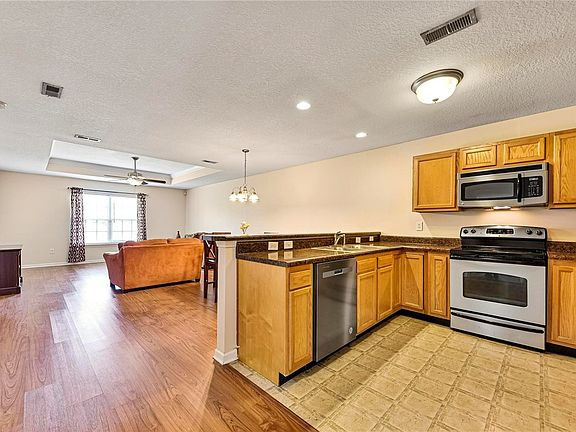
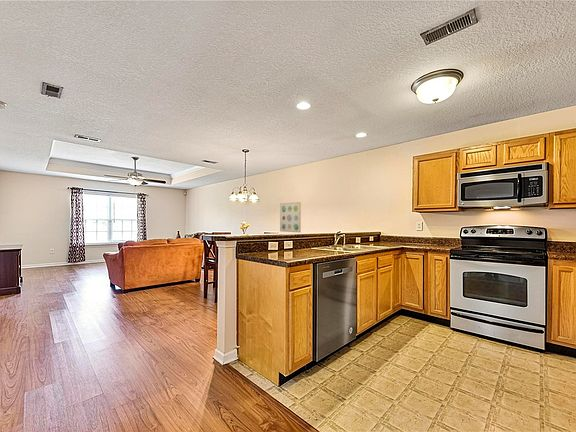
+ wall art (289, 217)
